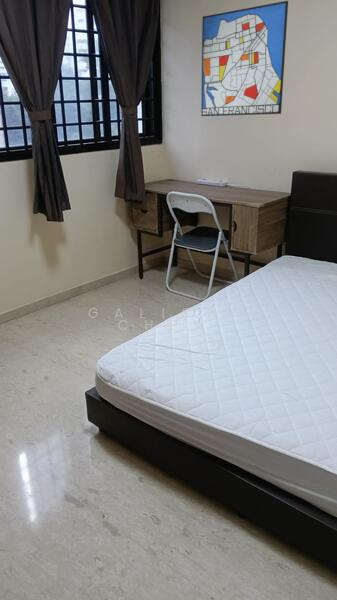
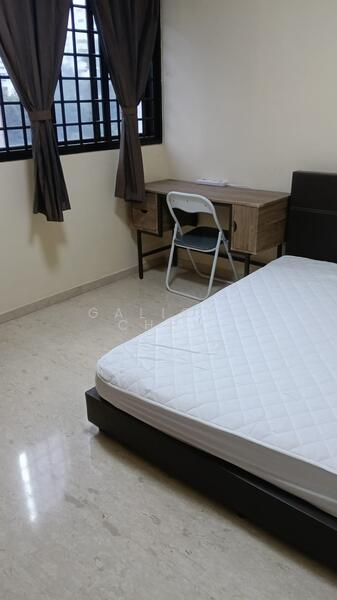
- wall art (240, 64)
